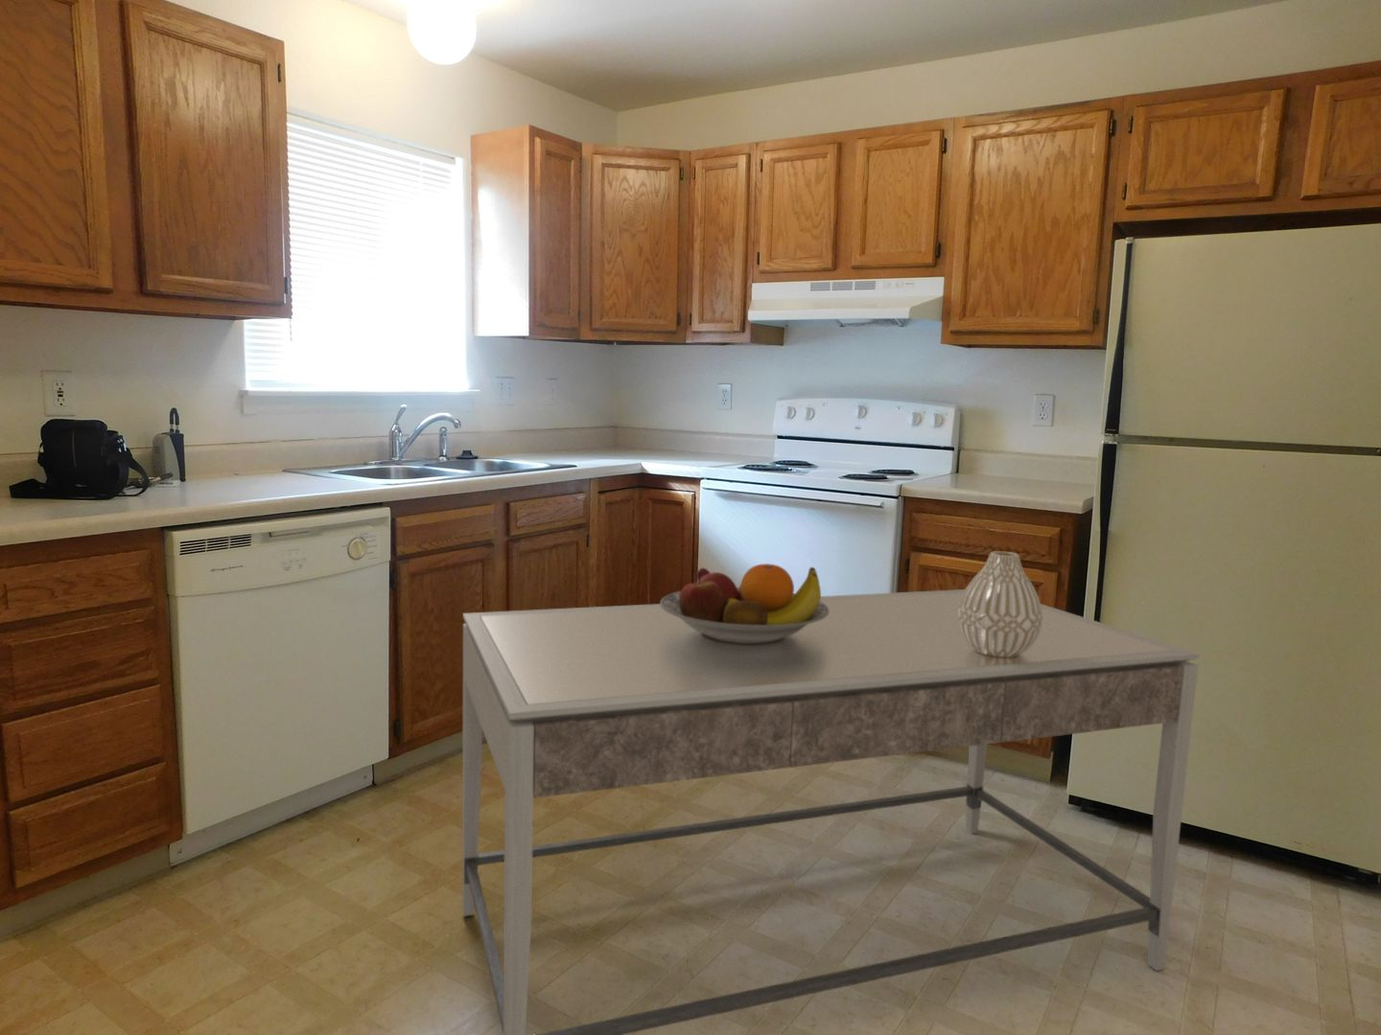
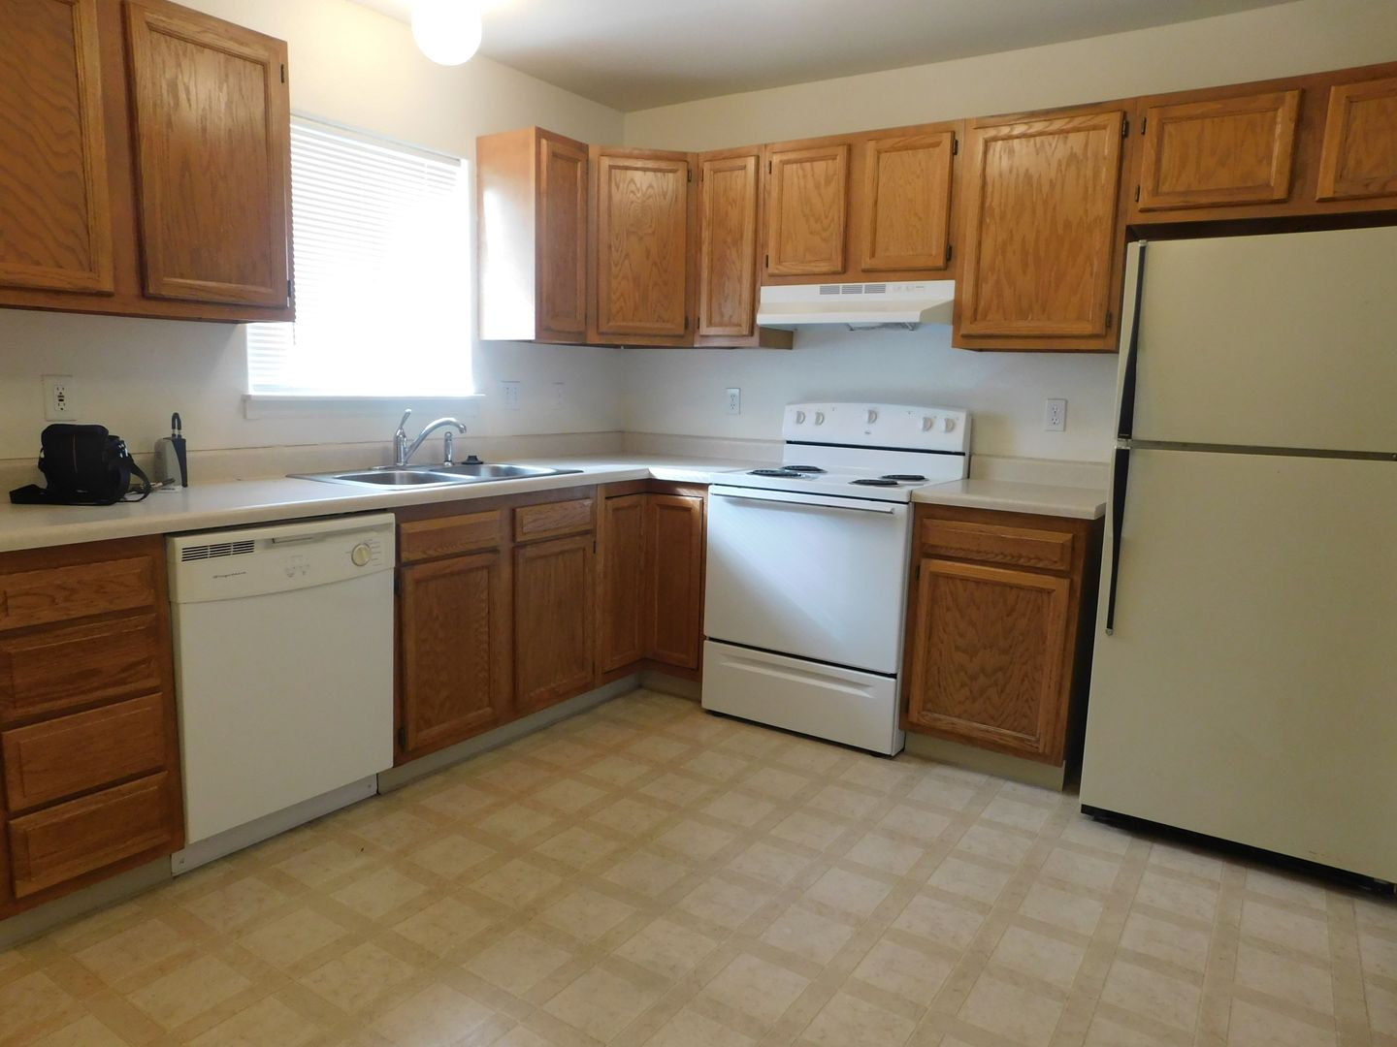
- vase (1000, 602)
- dining table (814, 807)
- fruit bowl (744, 597)
